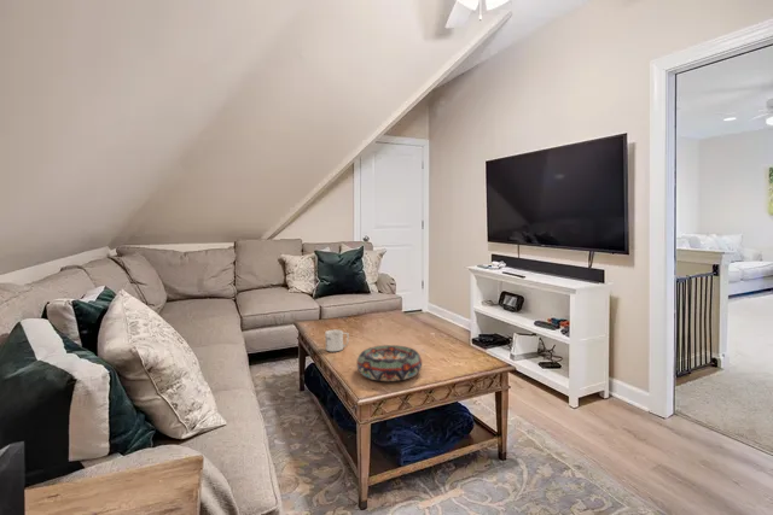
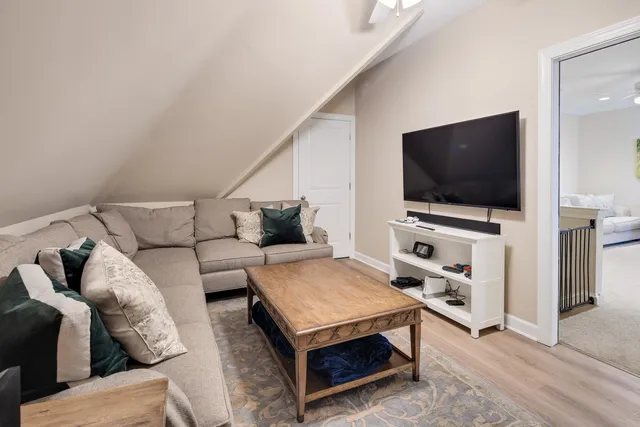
- mug (337, 340)
- decorative bowl (389, 362)
